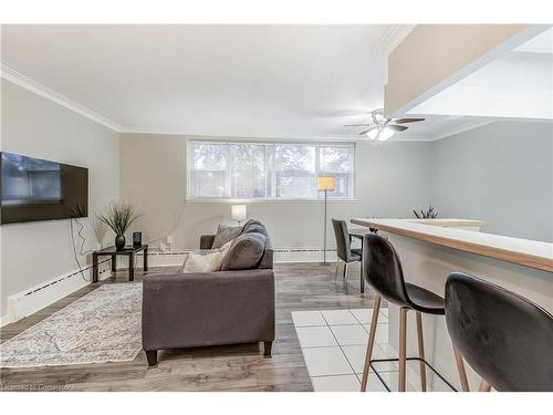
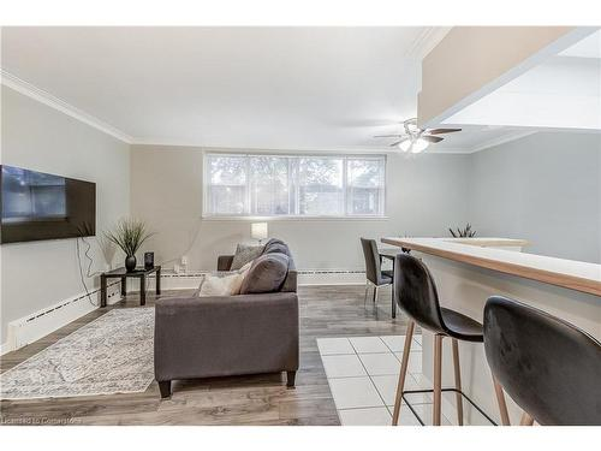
- floor lamp (325, 220)
